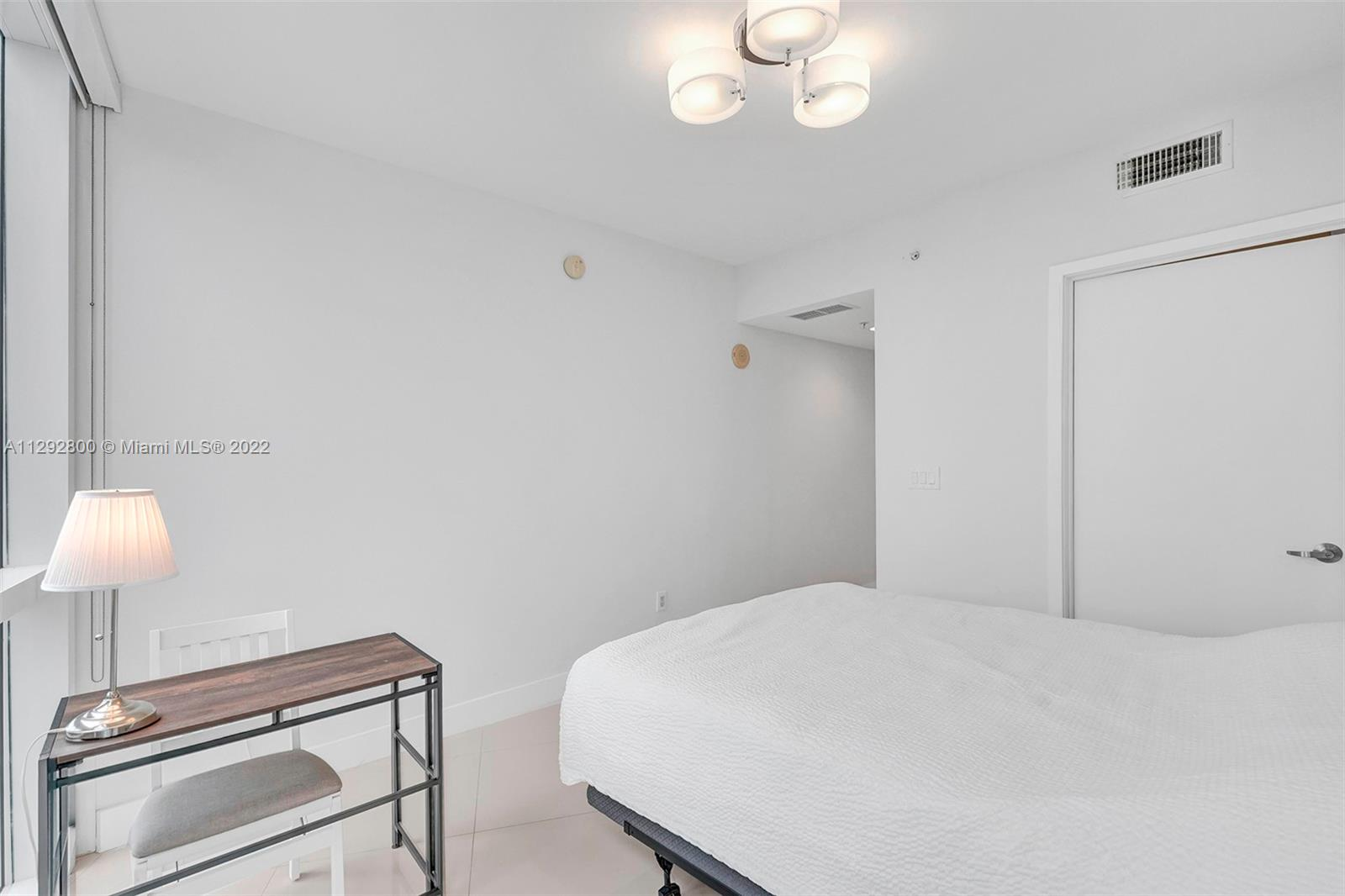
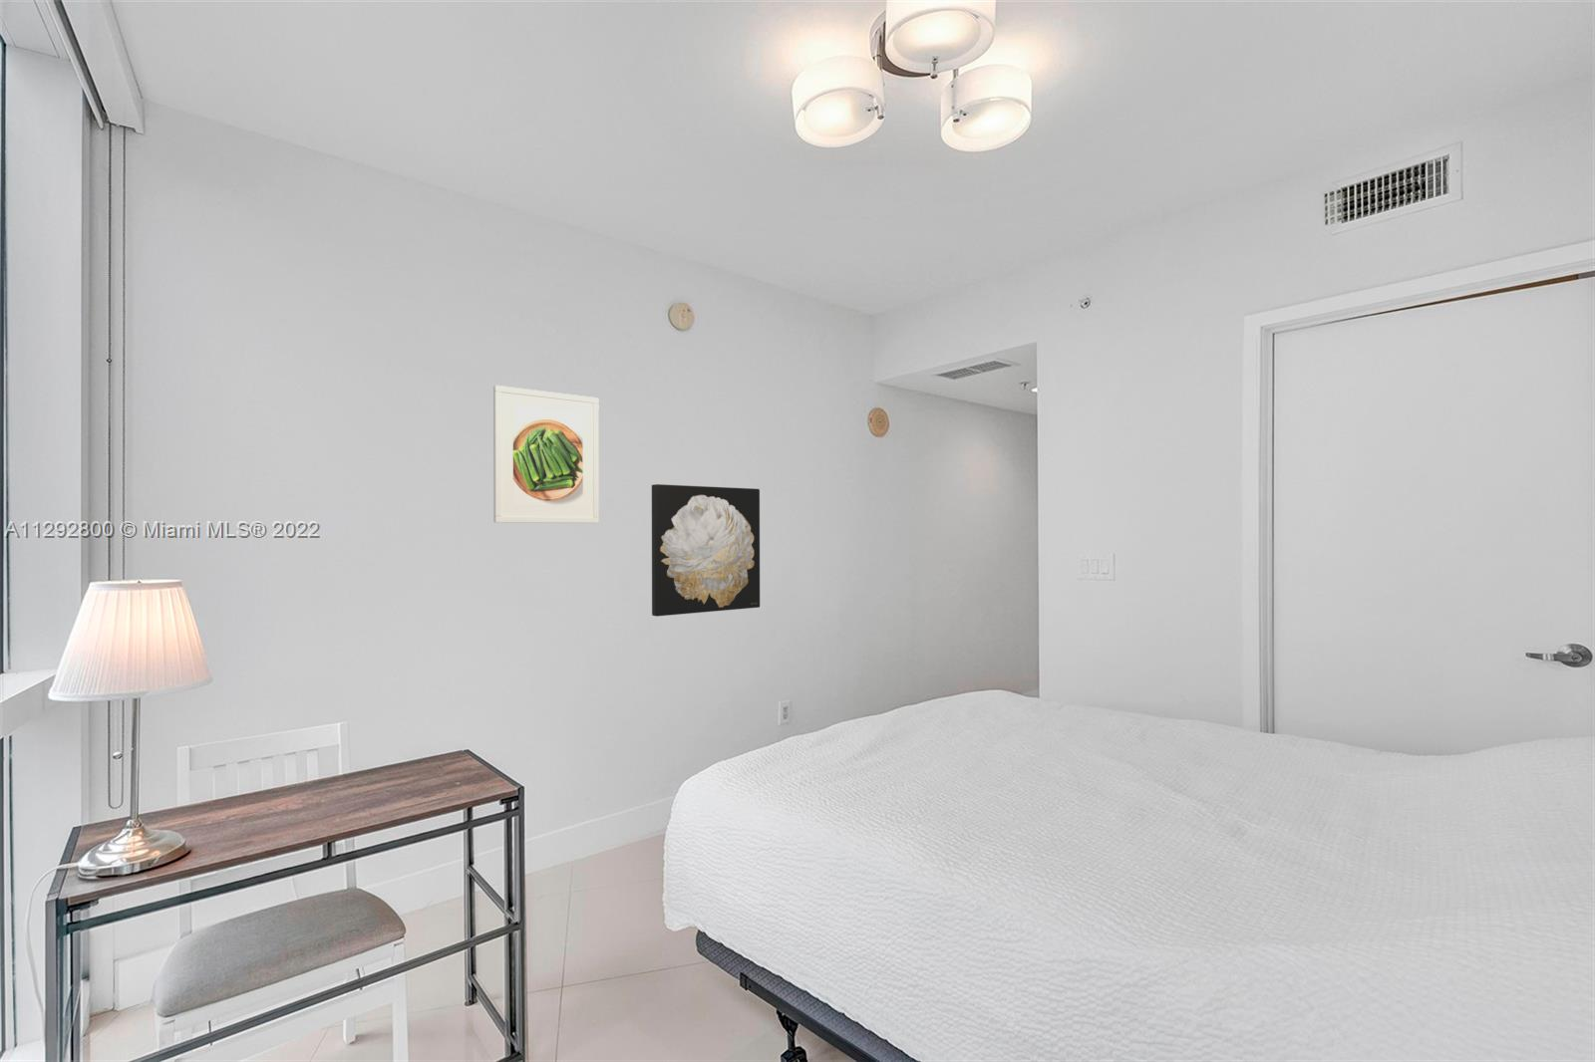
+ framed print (548, 458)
+ wall art (708, 549)
